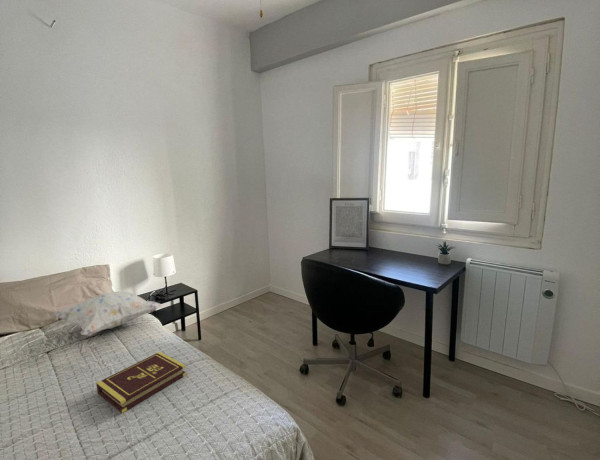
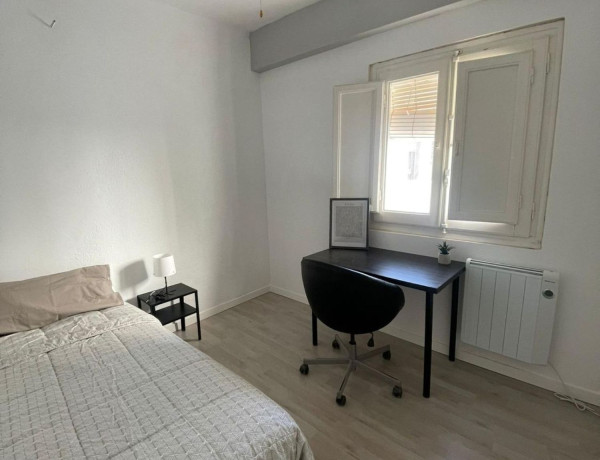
- decorative pillow (109, 310)
- book (143, 378)
